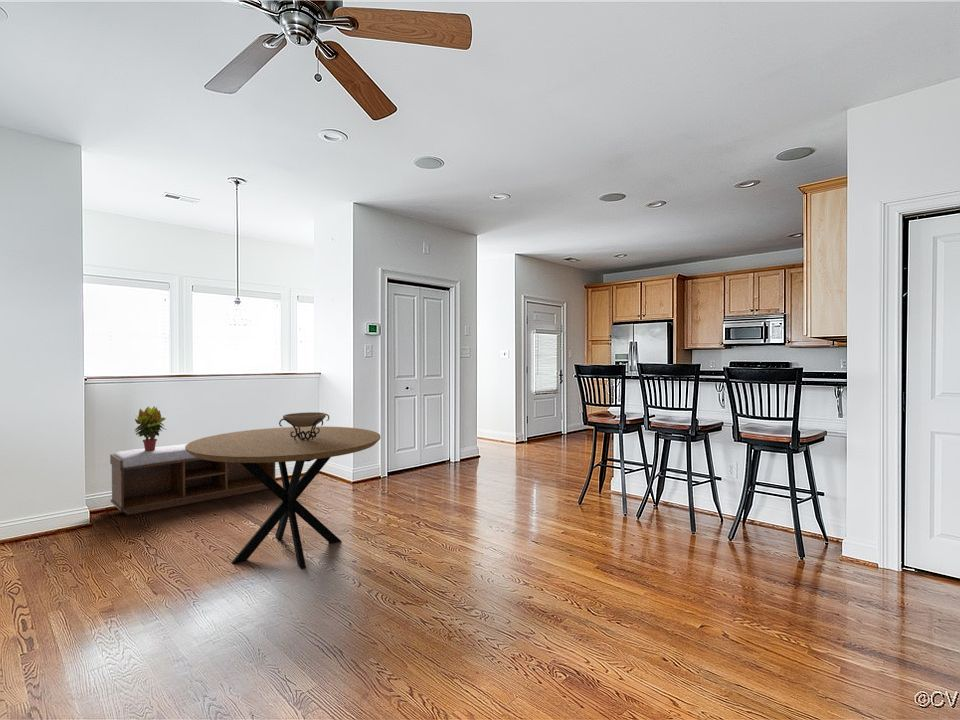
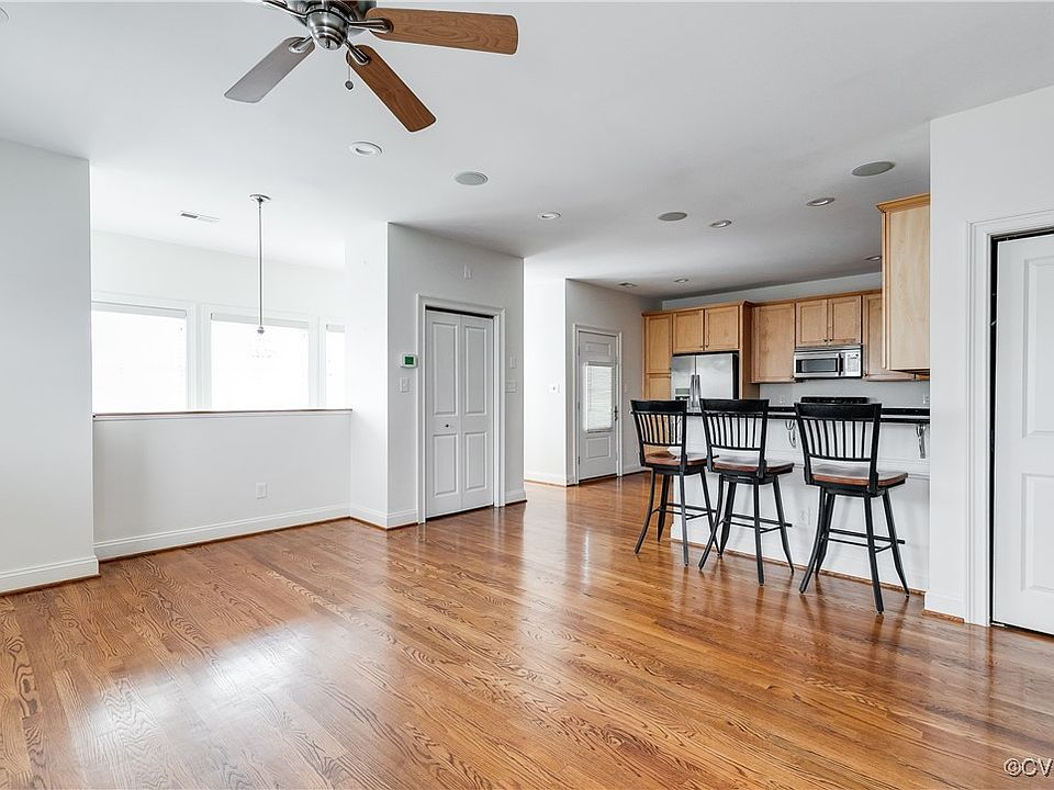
- decorative bowl (305, 426)
- bench (199, 470)
- dining table (289, 495)
- potted plant (150, 428)
